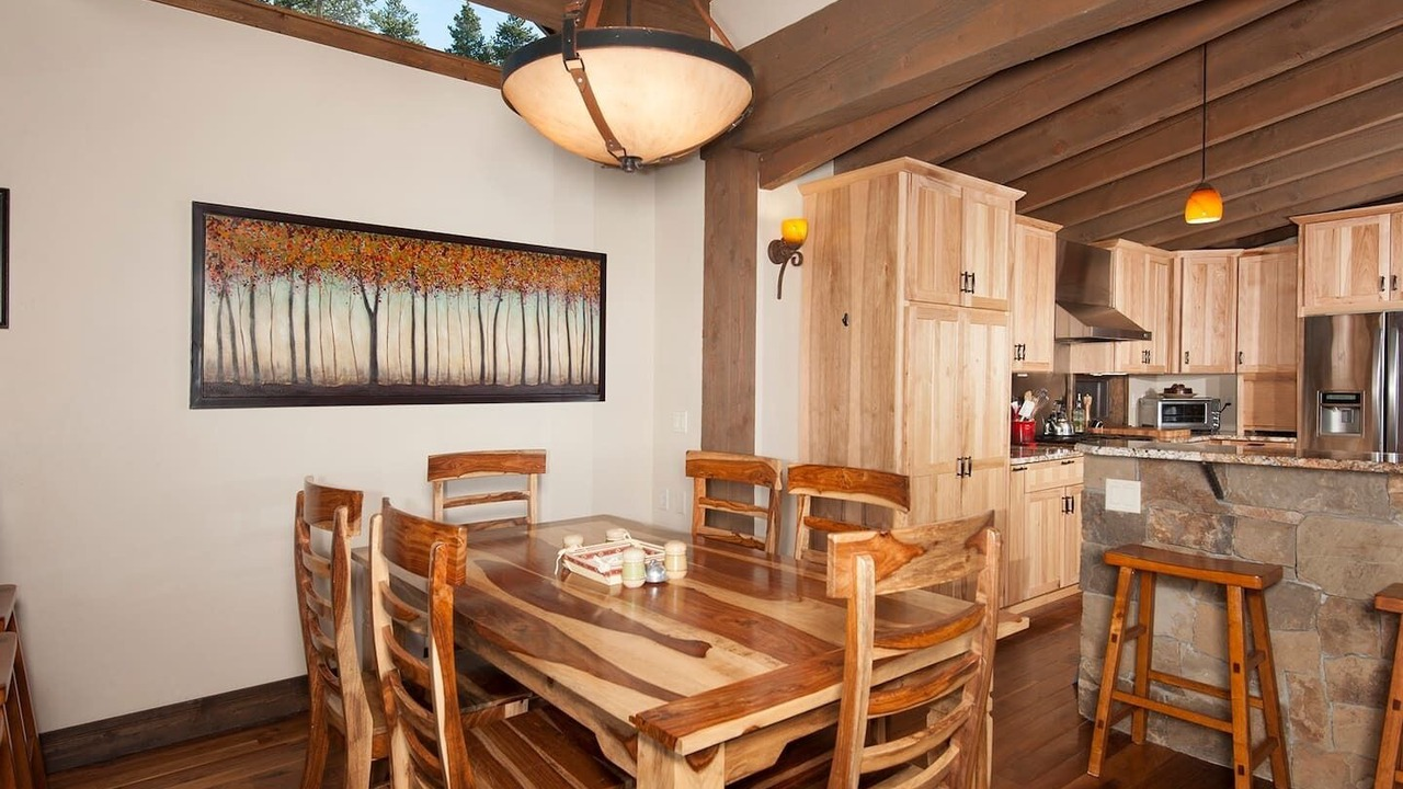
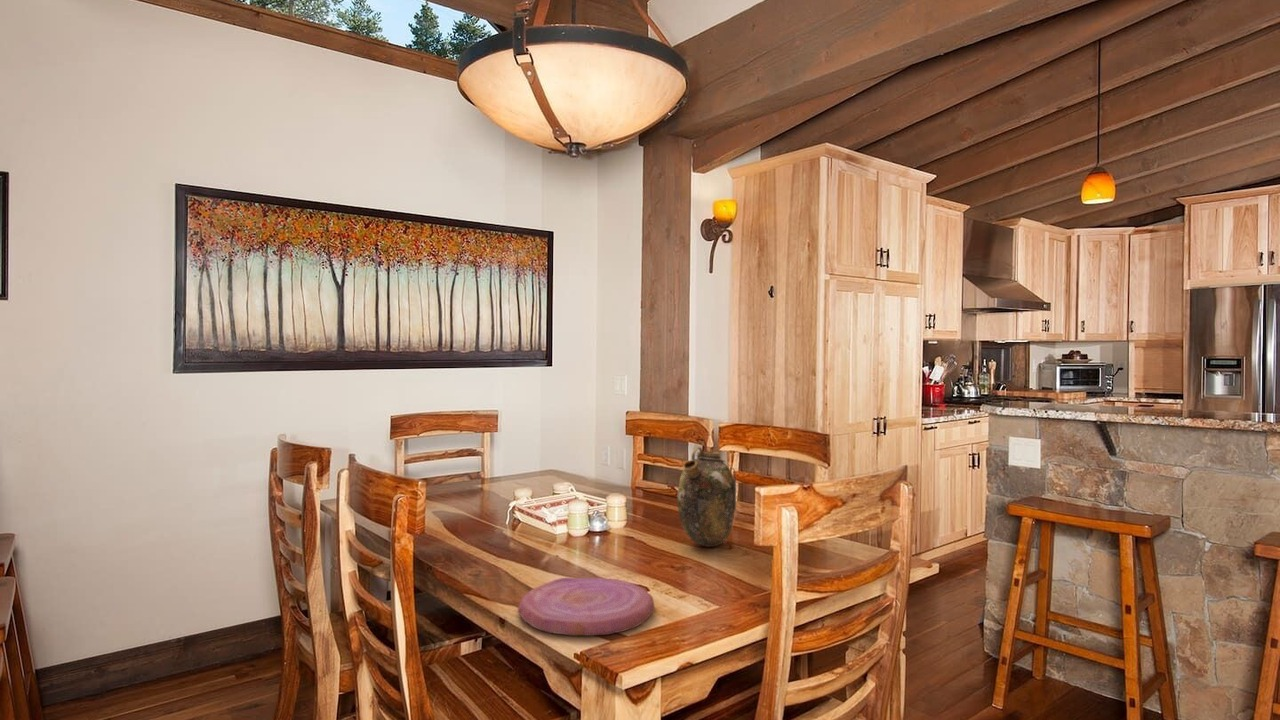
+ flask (705, 495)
+ plate (587, 603)
